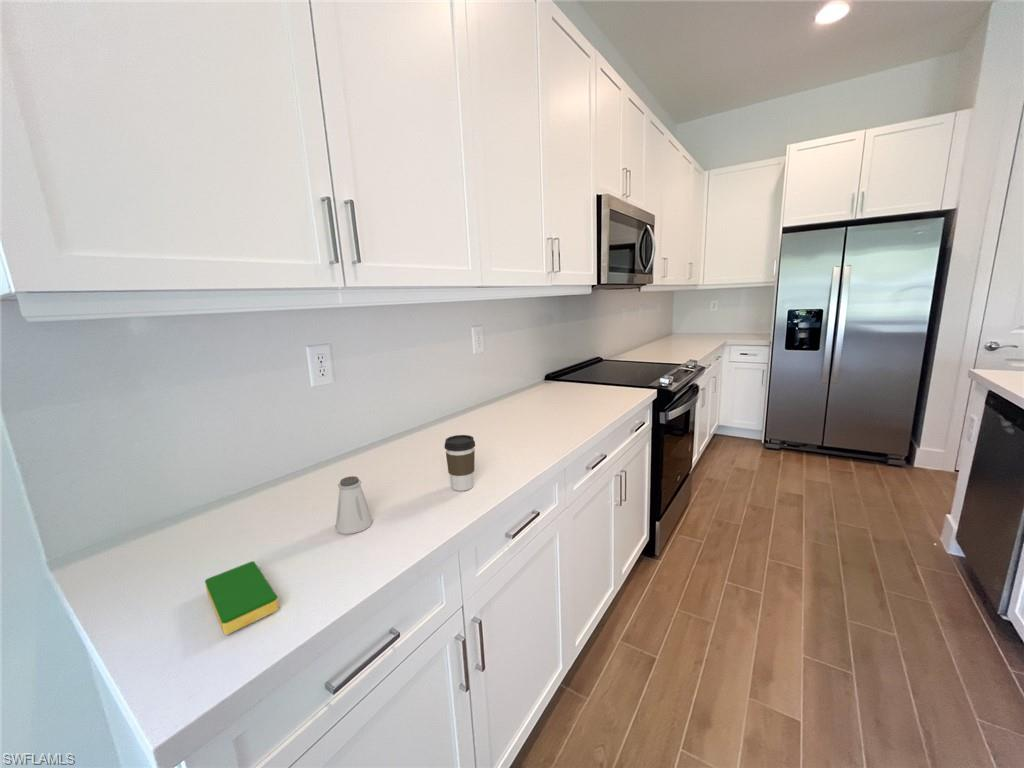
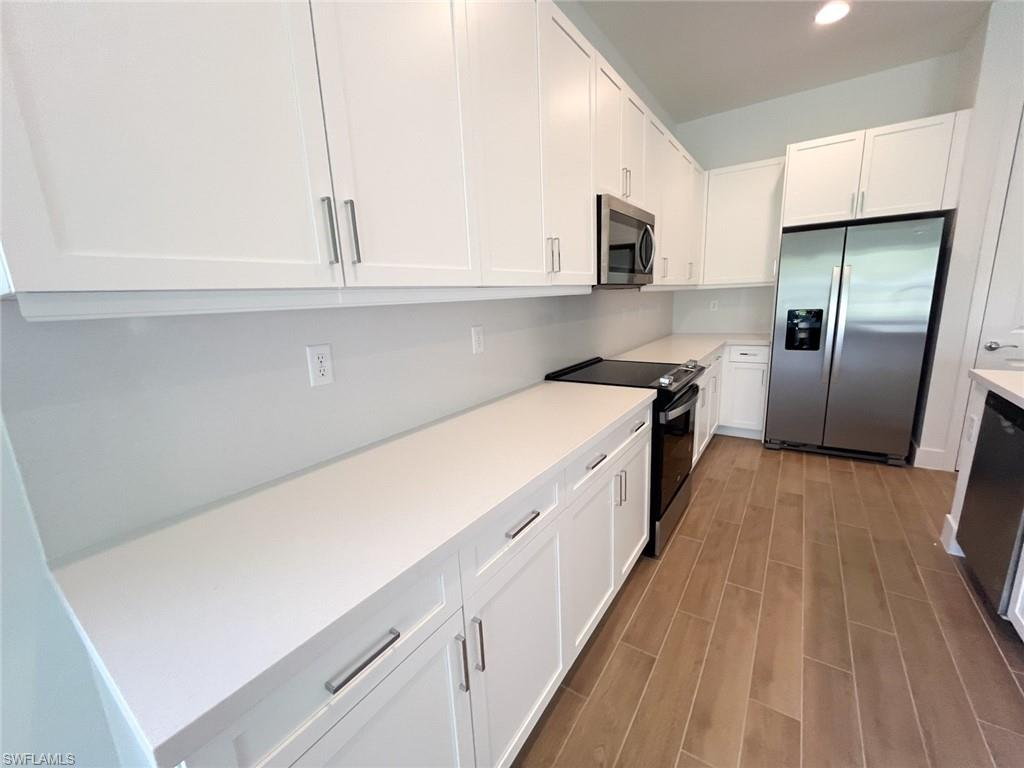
- coffee cup (461, 462)
- saltshaker (351, 502)
- dish sponge (240, 594)
